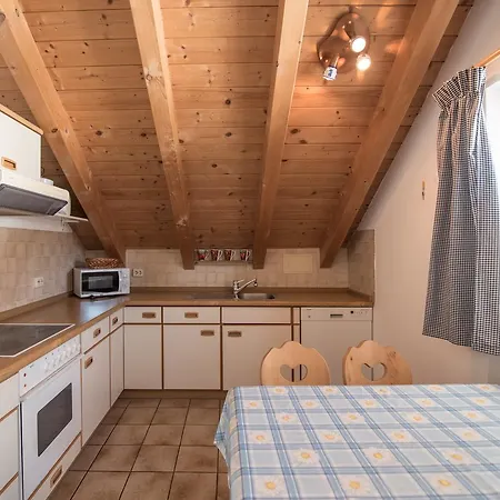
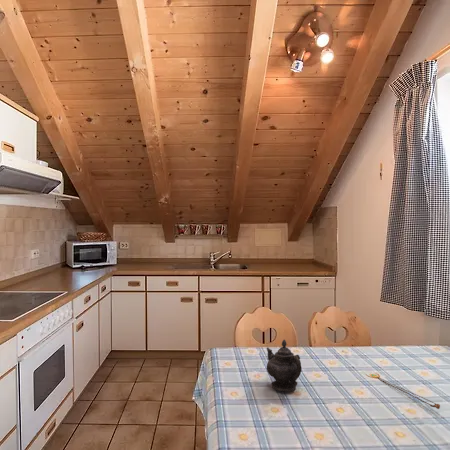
+ teapot (282, 362)
+ pendant necklace (399, 387)
